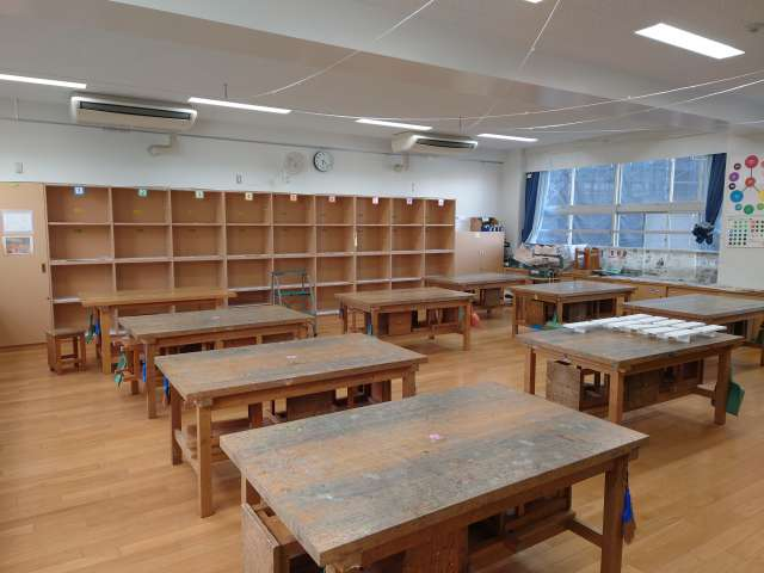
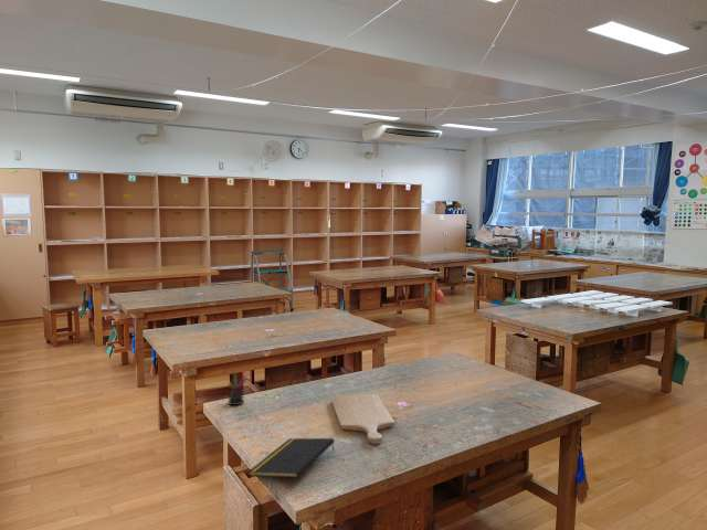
+ chopping board (363, 416)
+ pen holder (236, 386)
+ notepad (293, 456)
